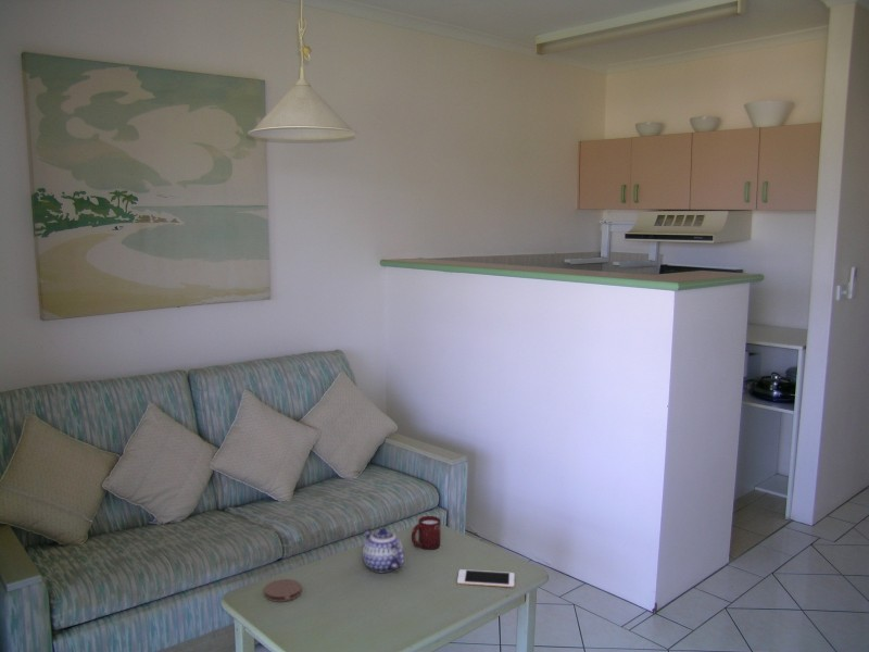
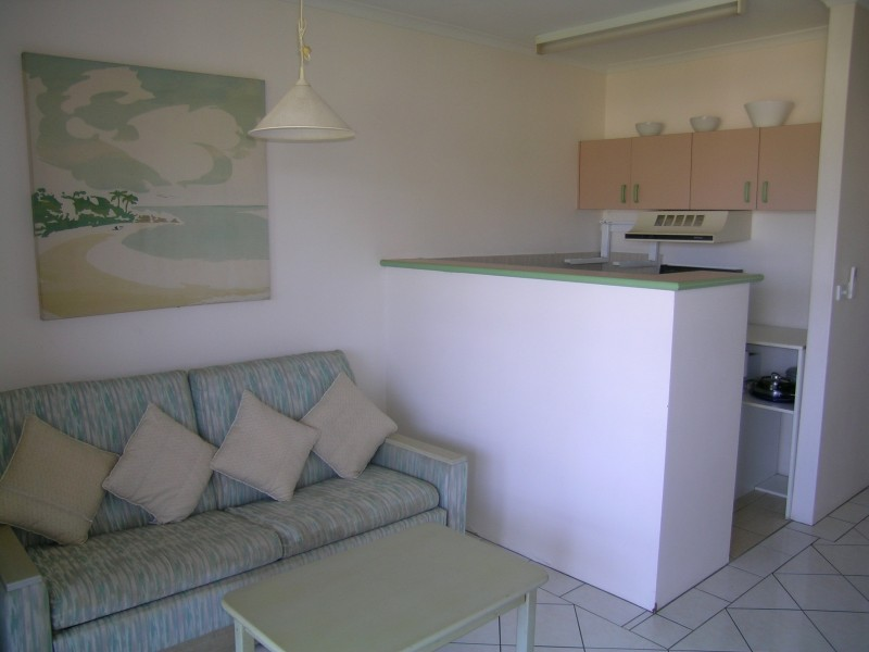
- teapot (382, 548)
- coaster (282, 590)
- cell phone (486, 578)
- cup (425, 534)
